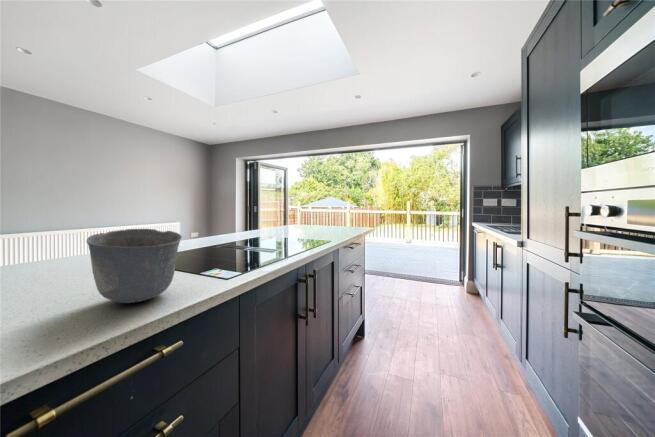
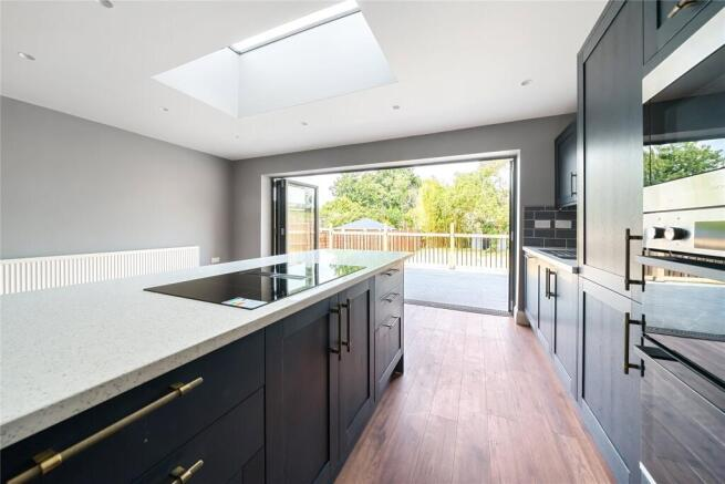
- cup (137, 265)
